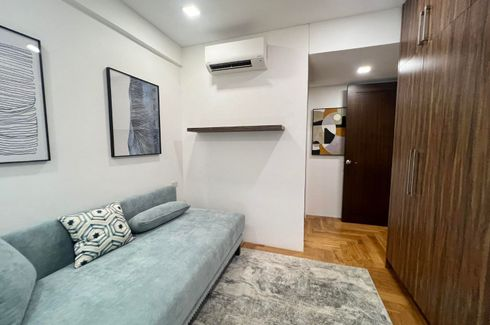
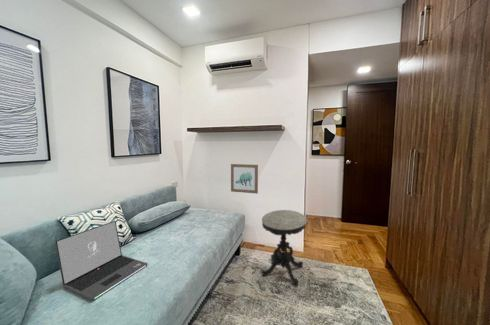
+ wall art (244, 178)
+ laptop (105, 254)
+ side table (283, 244)
